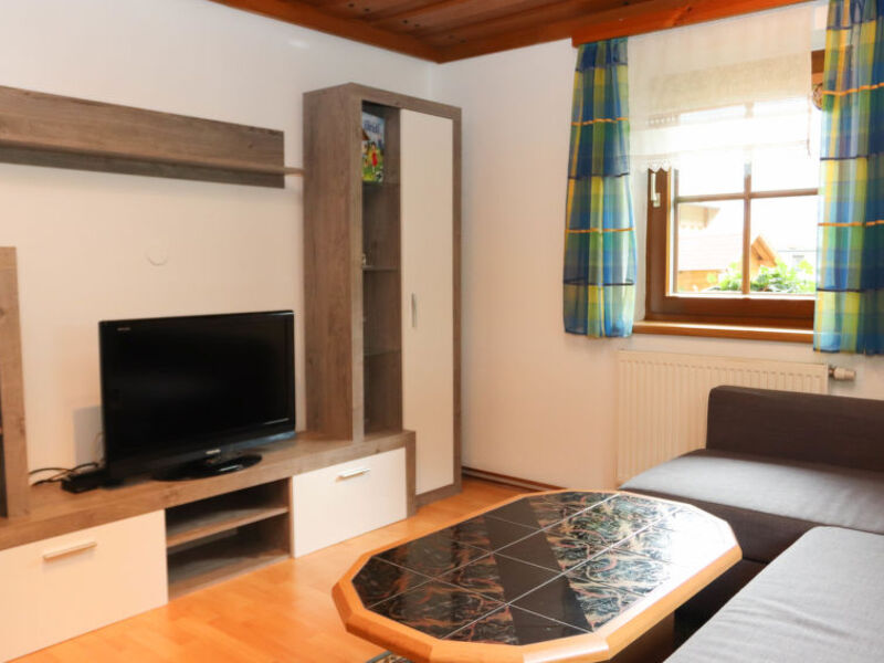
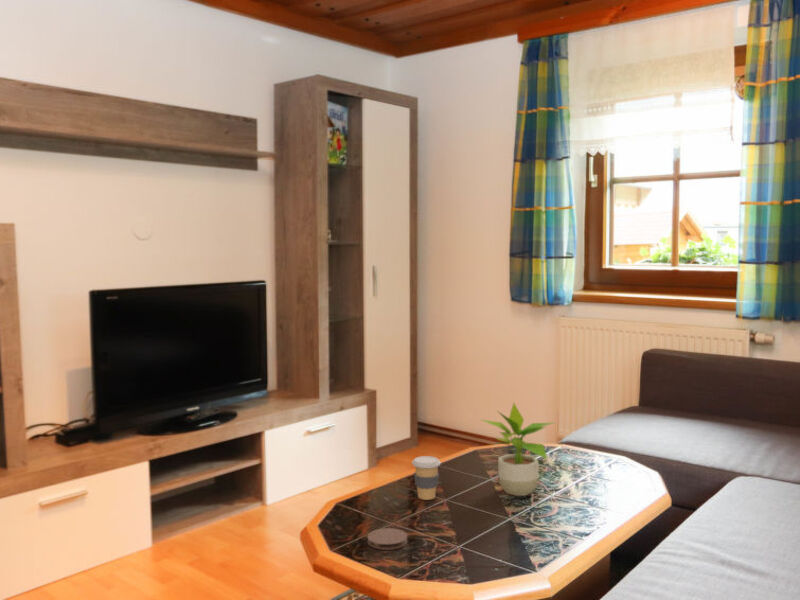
+ coffee cup (426, 478)
+ potted plant (516, 451)
+ coaster (387, 538)
